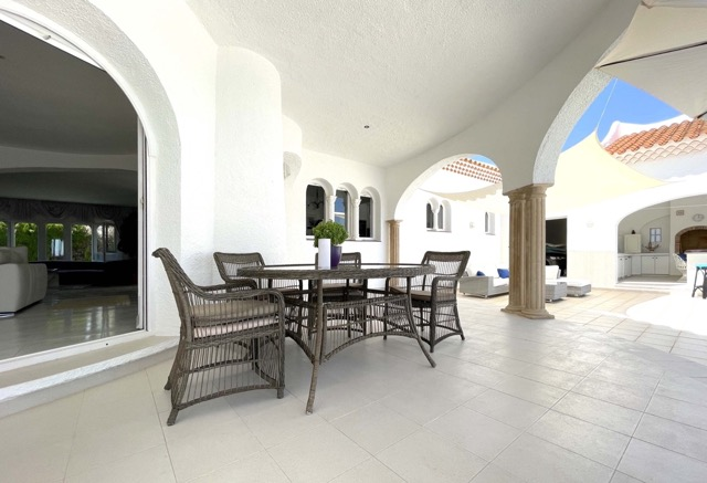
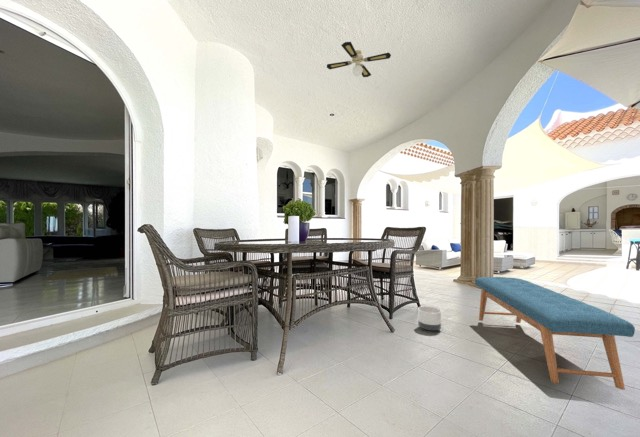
+ ceiling fan (357, 64)
+ bench (532, 318)
+ planter (429, 319)
